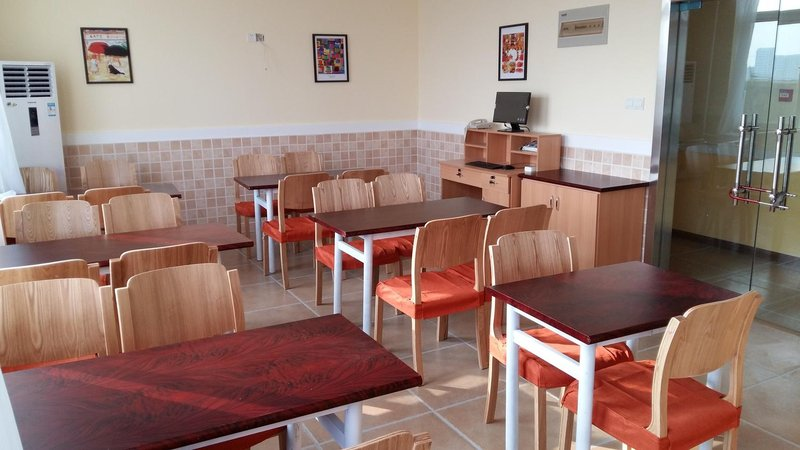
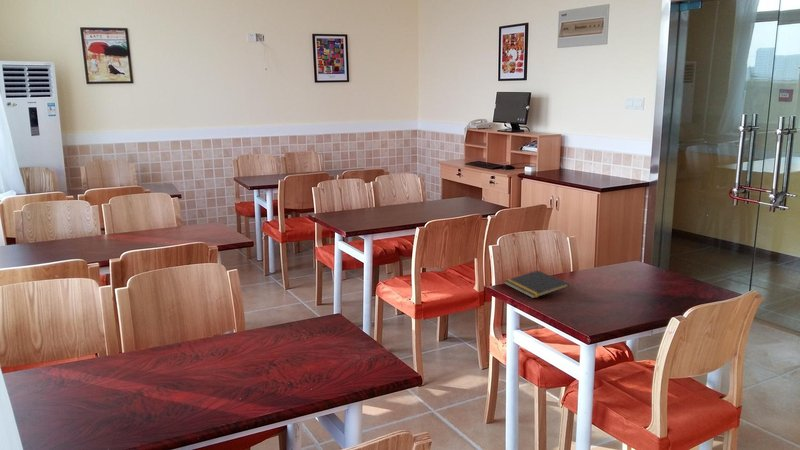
+ notepad (535, 283)
